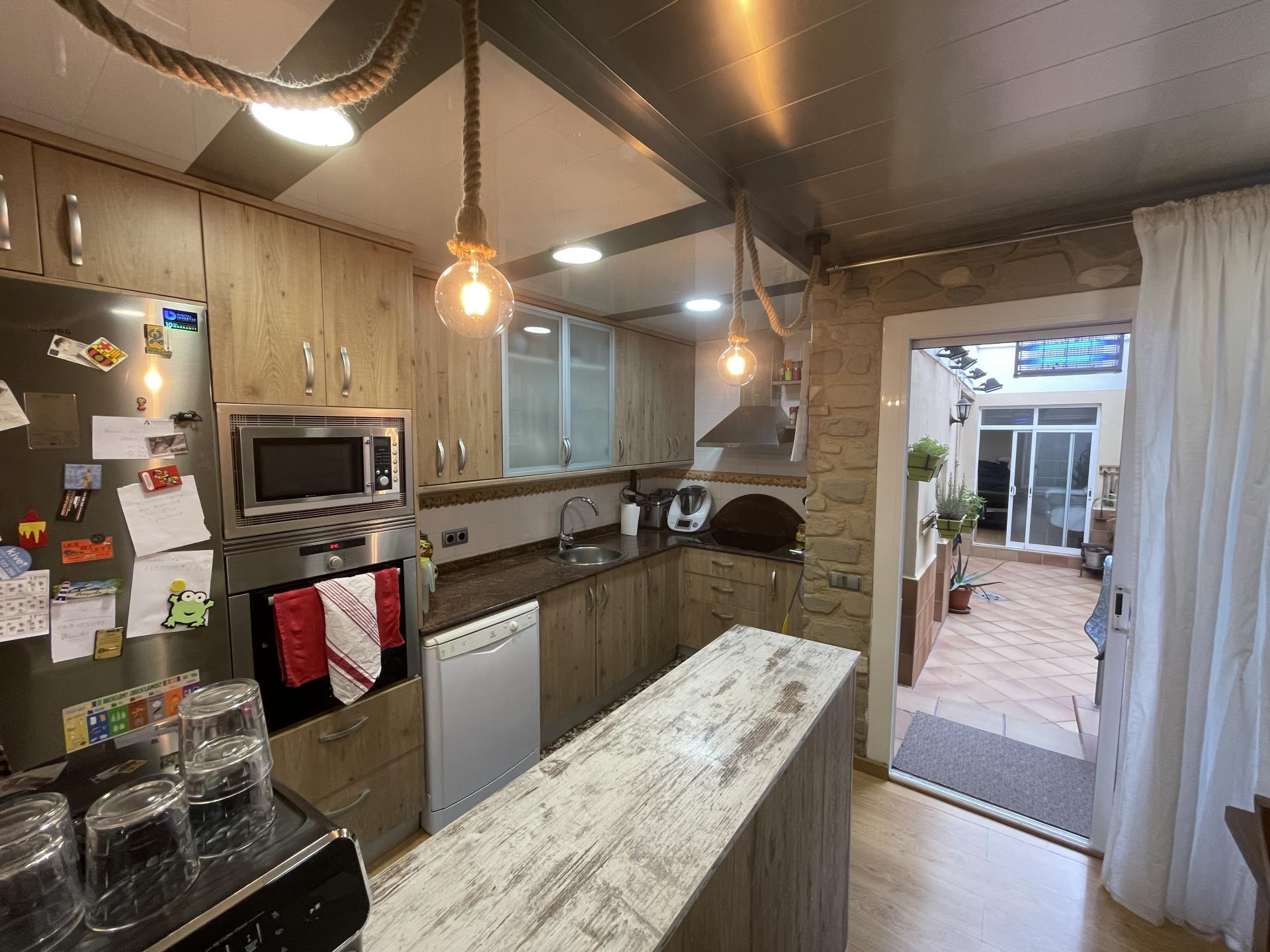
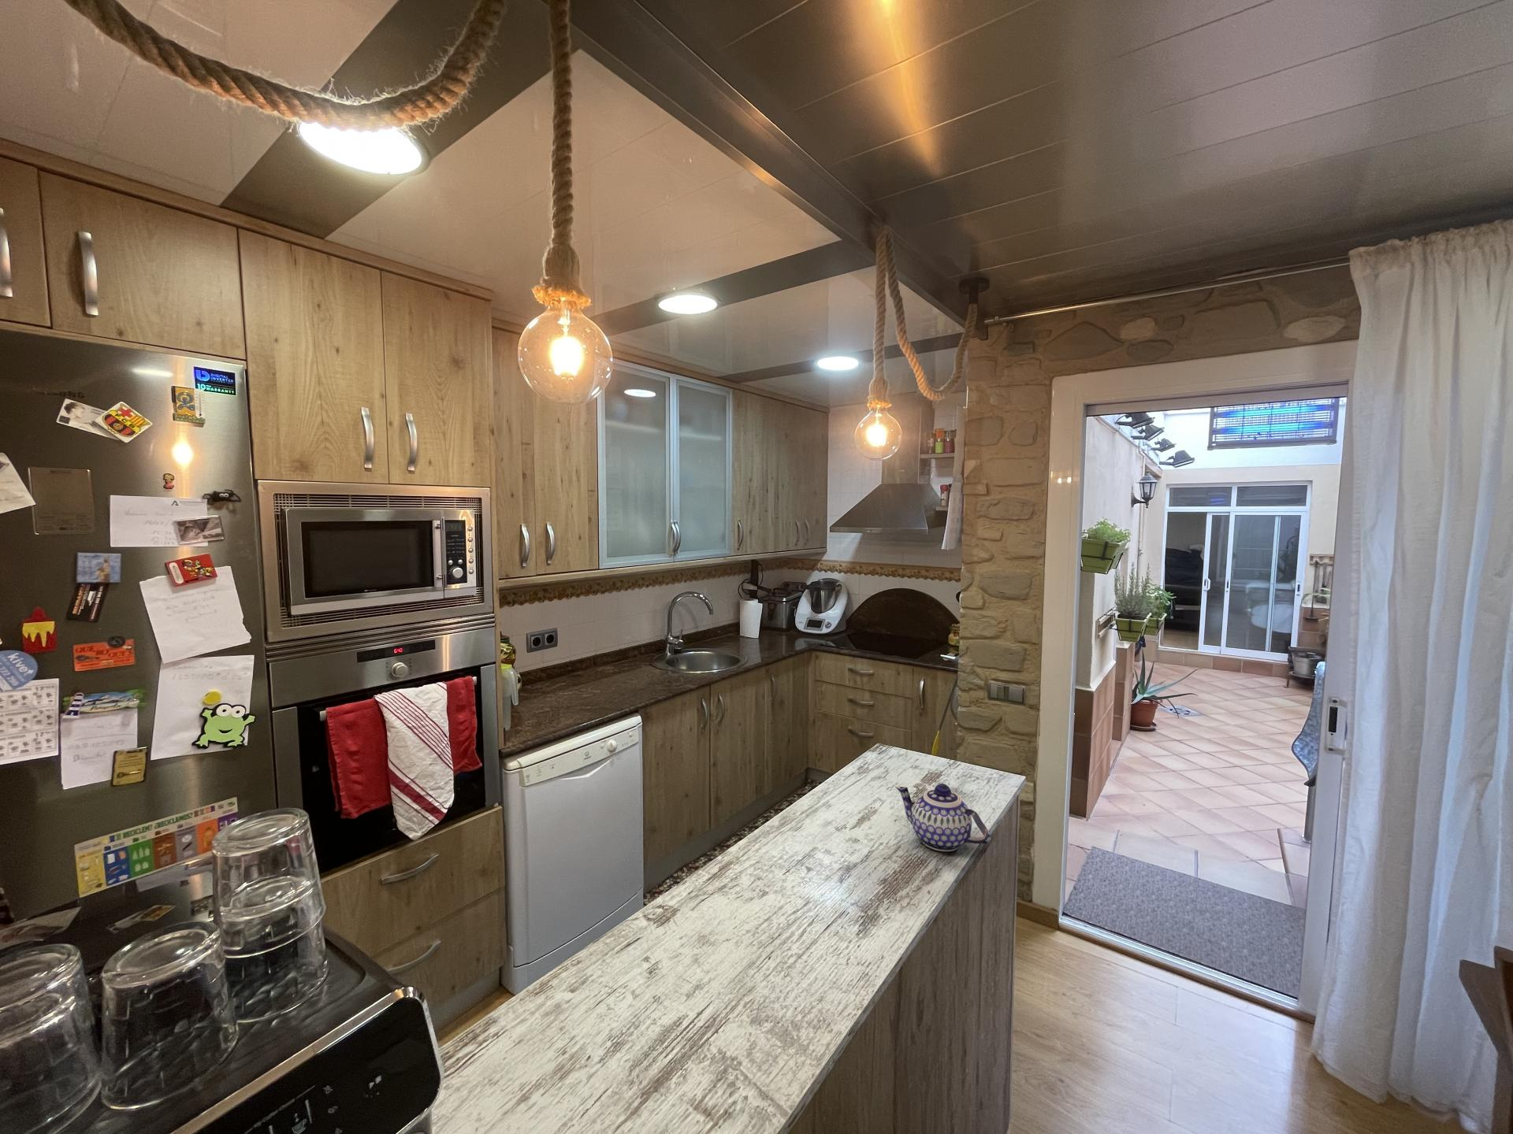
+ teapot (940, 812)
